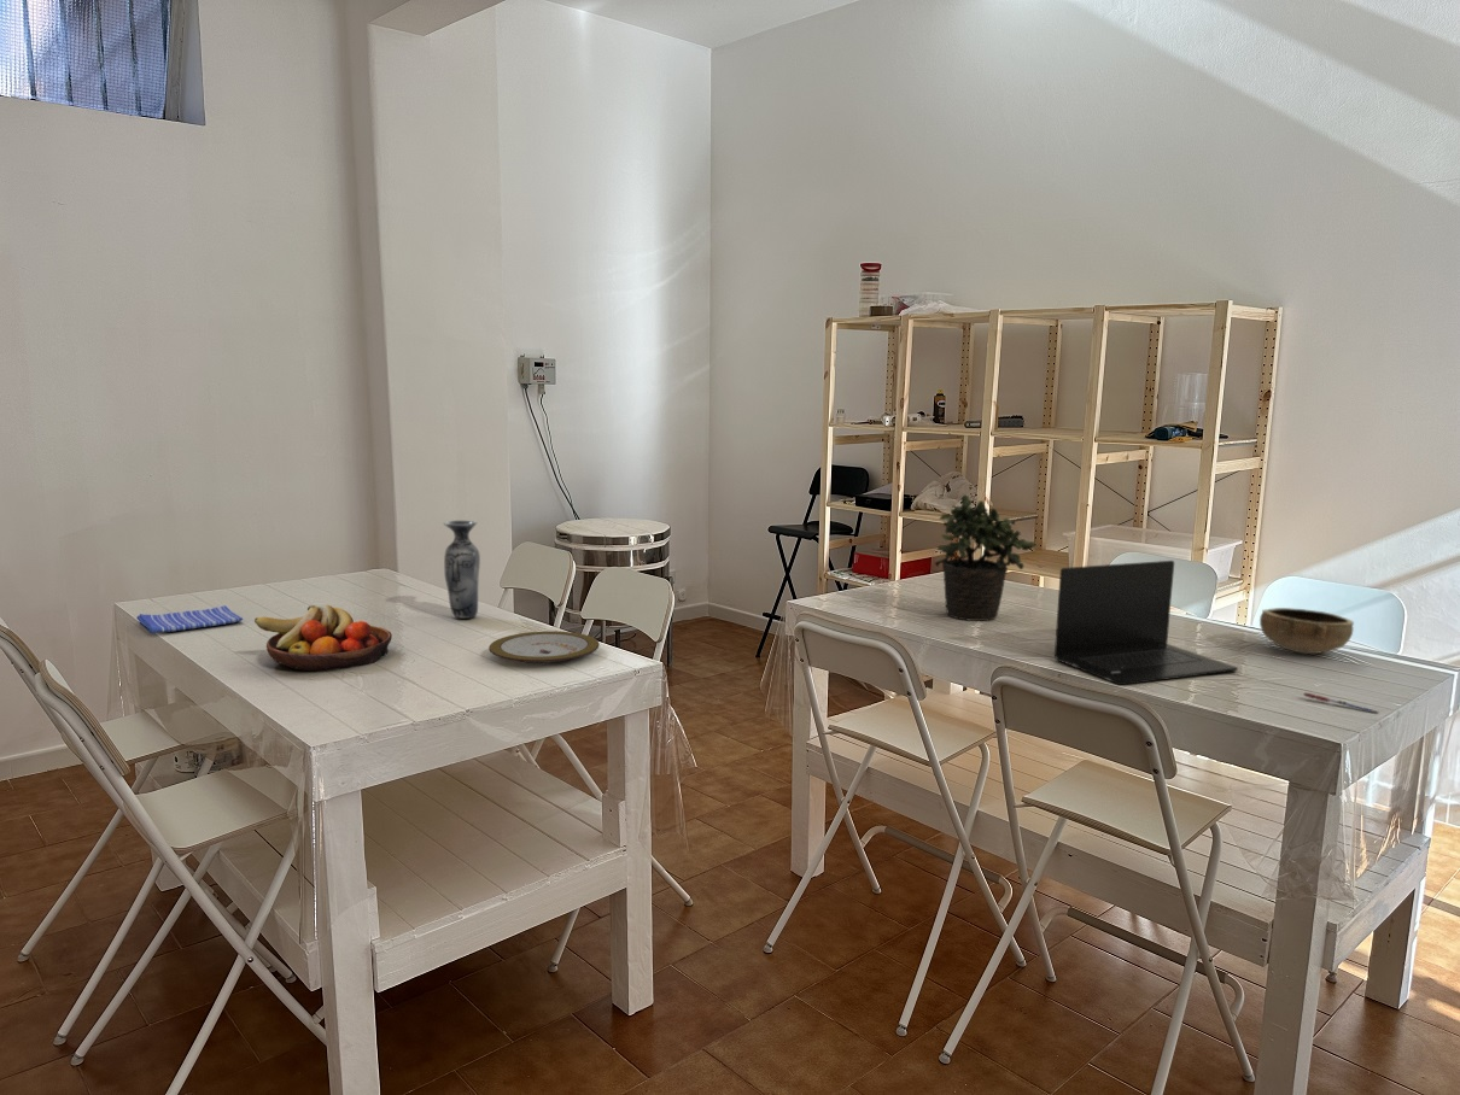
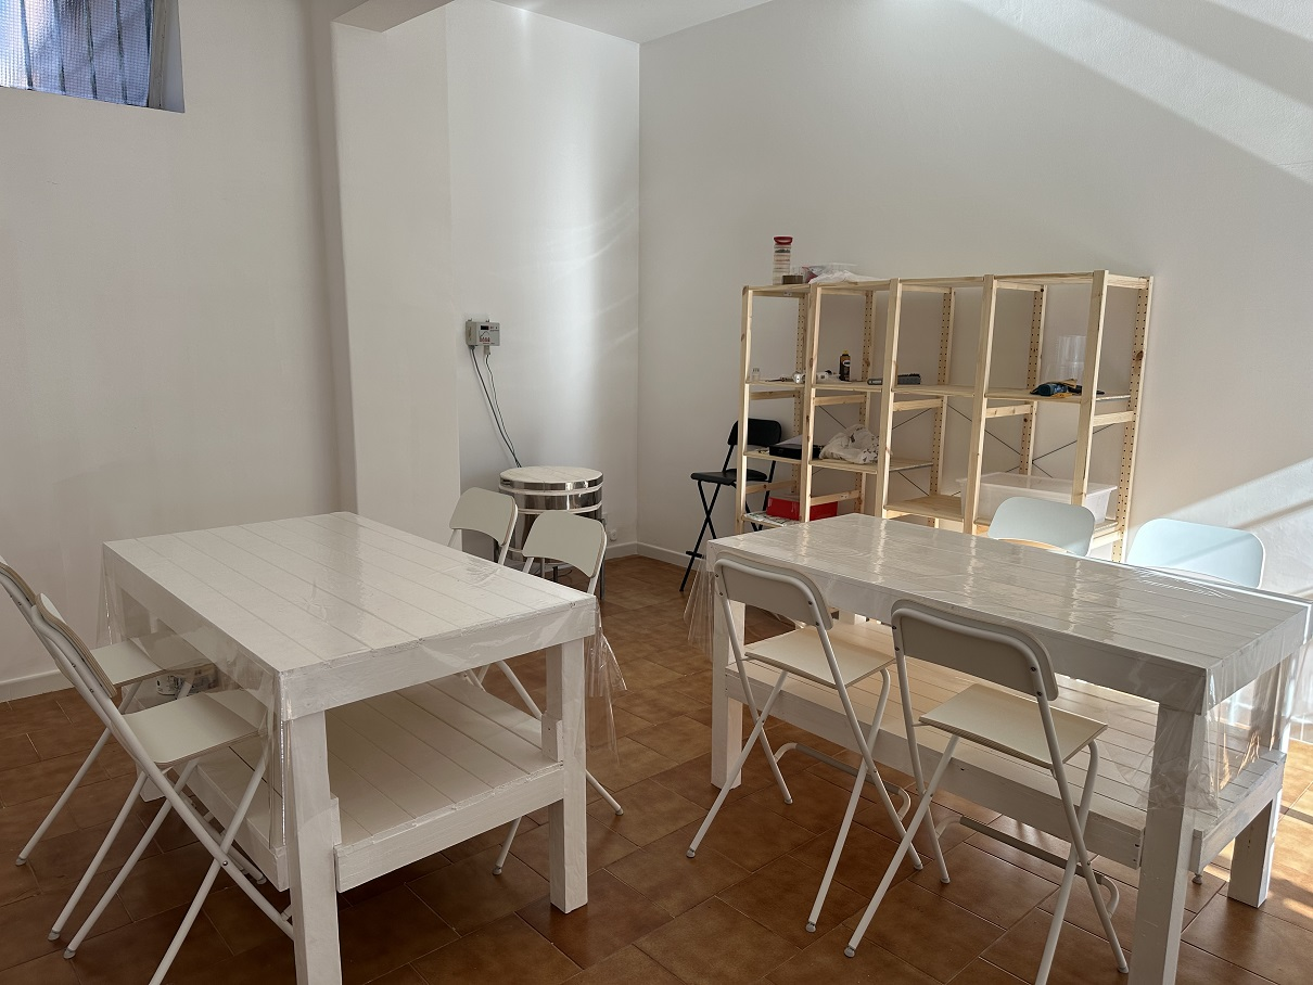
- dish towel (189, 617)
- fruit bowl (328, 633)
- plate (544, 649)
- vase (462, 569)
- laptop (1147, 619)
- potted plant (971, 555)
- pen (1339, 702)
- bowl (1307, 632)
